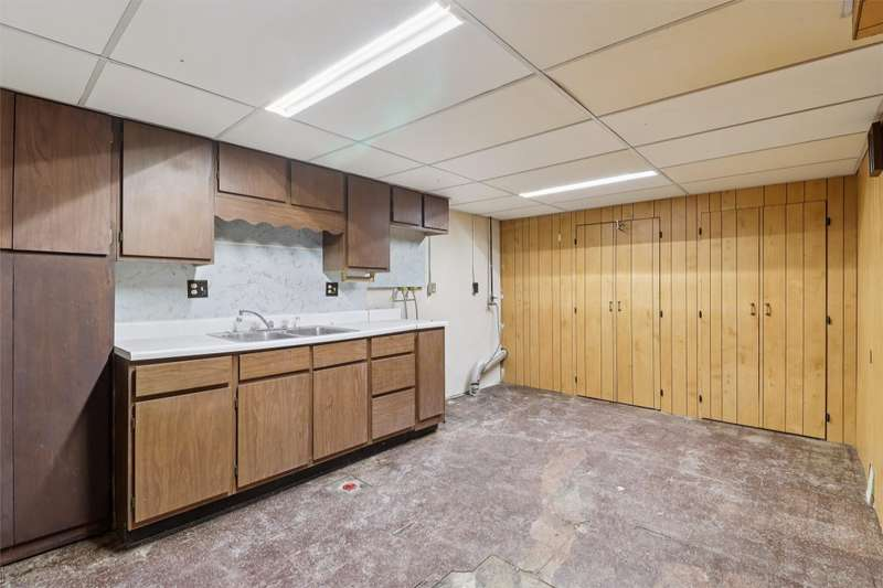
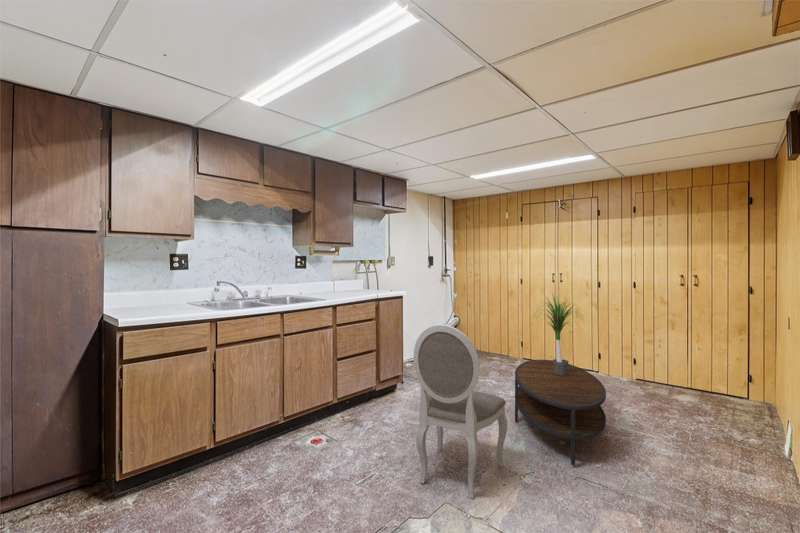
+ coffee table (556, 401)
+ potted plant (558, 331)
+ dining chair (457, 397)
